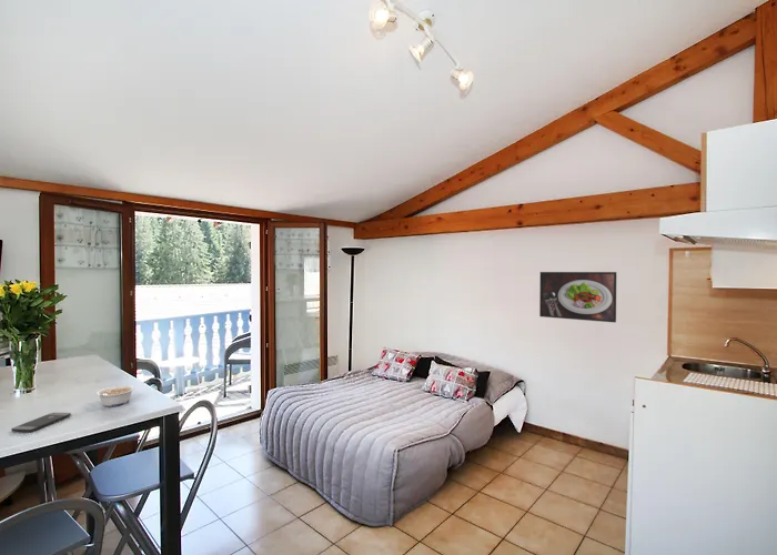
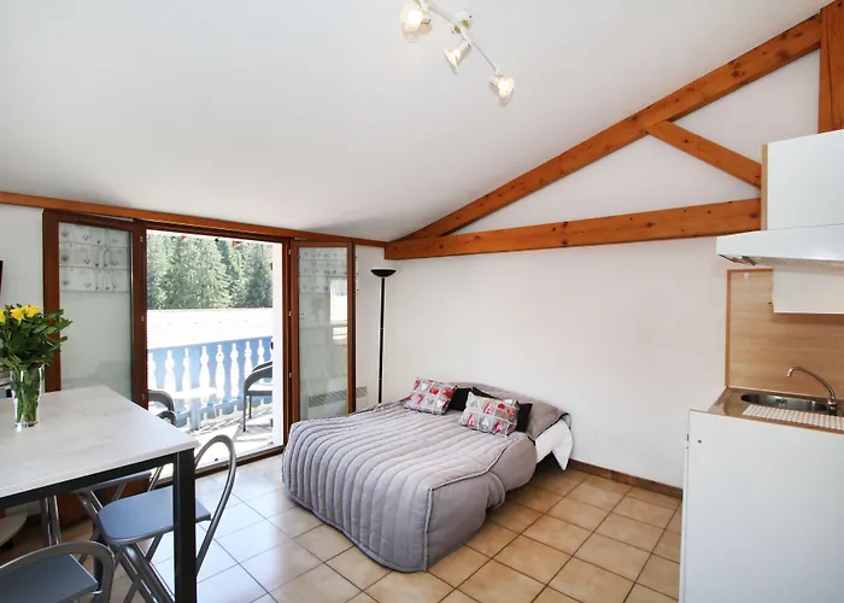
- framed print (575, 295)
- legume (115, 395)
- smartphone (42, 421)
